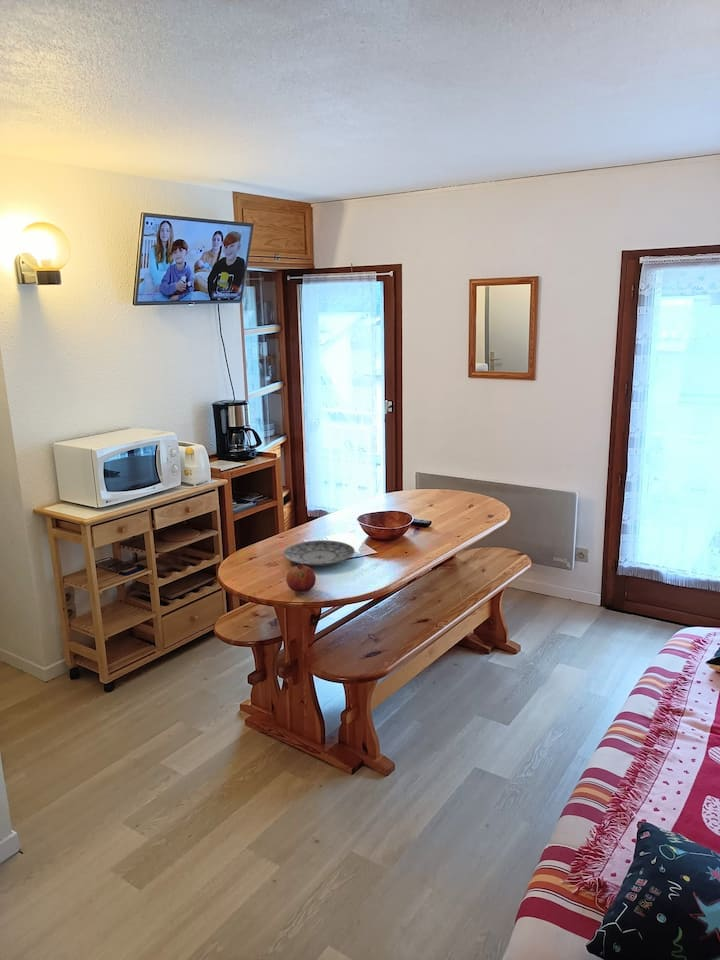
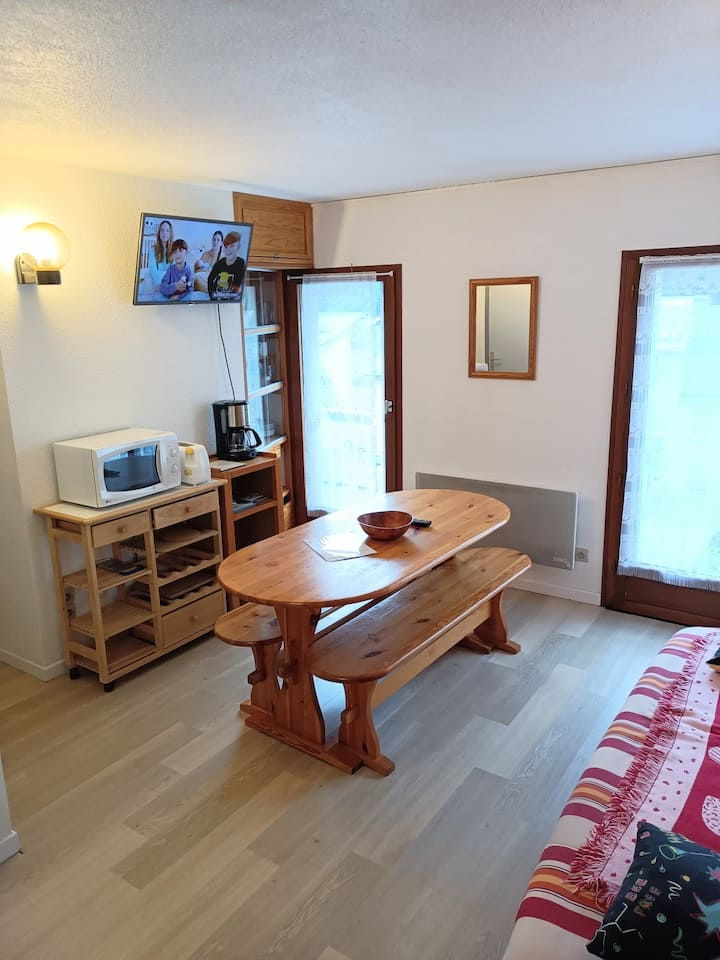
- fruit (300, 577)
- plate (319, 555)
